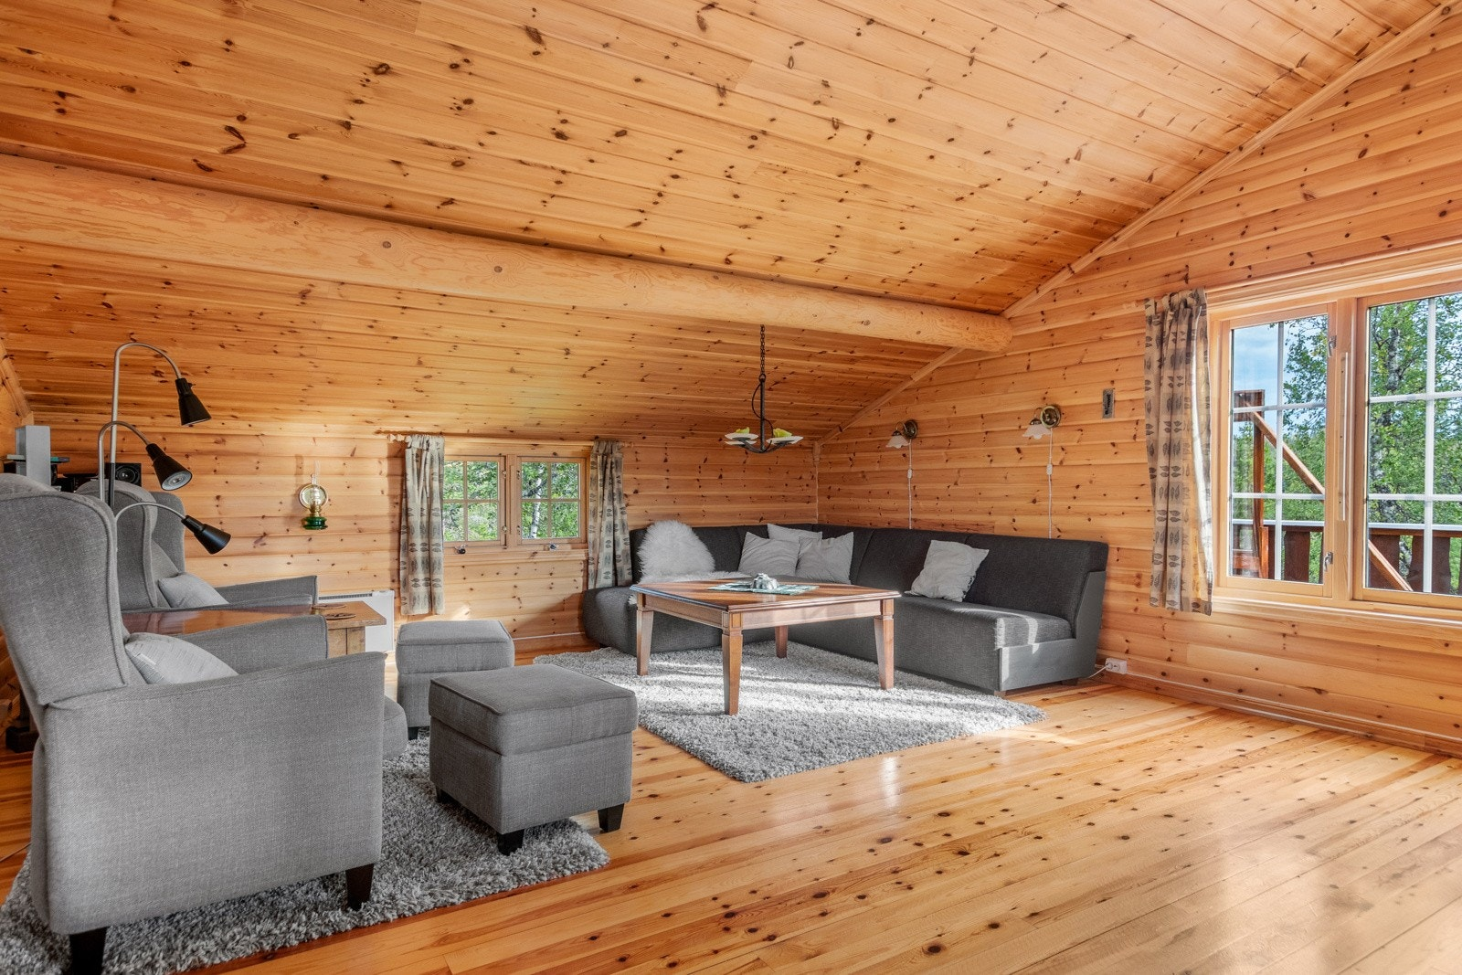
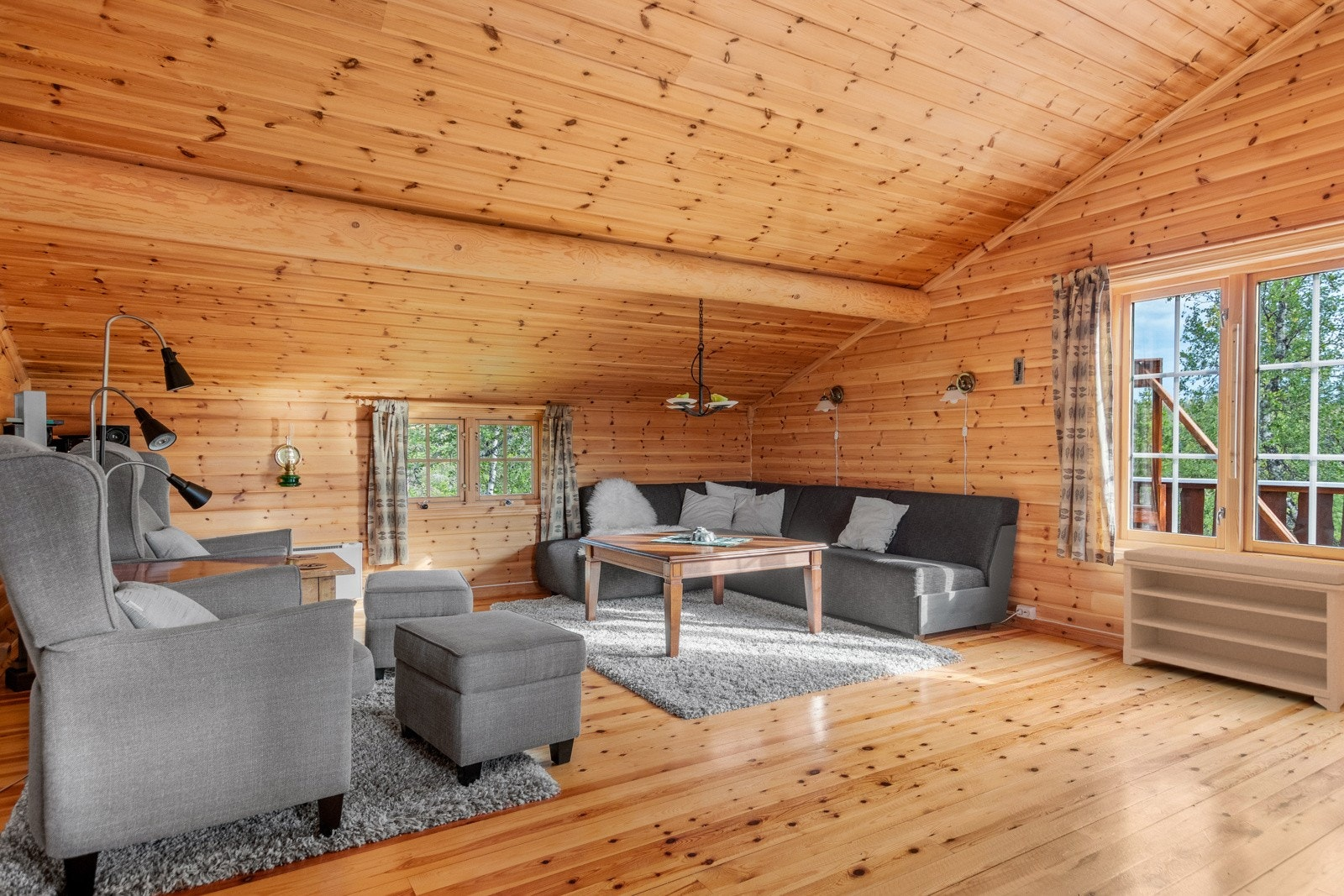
+ bench (1237, 620)
